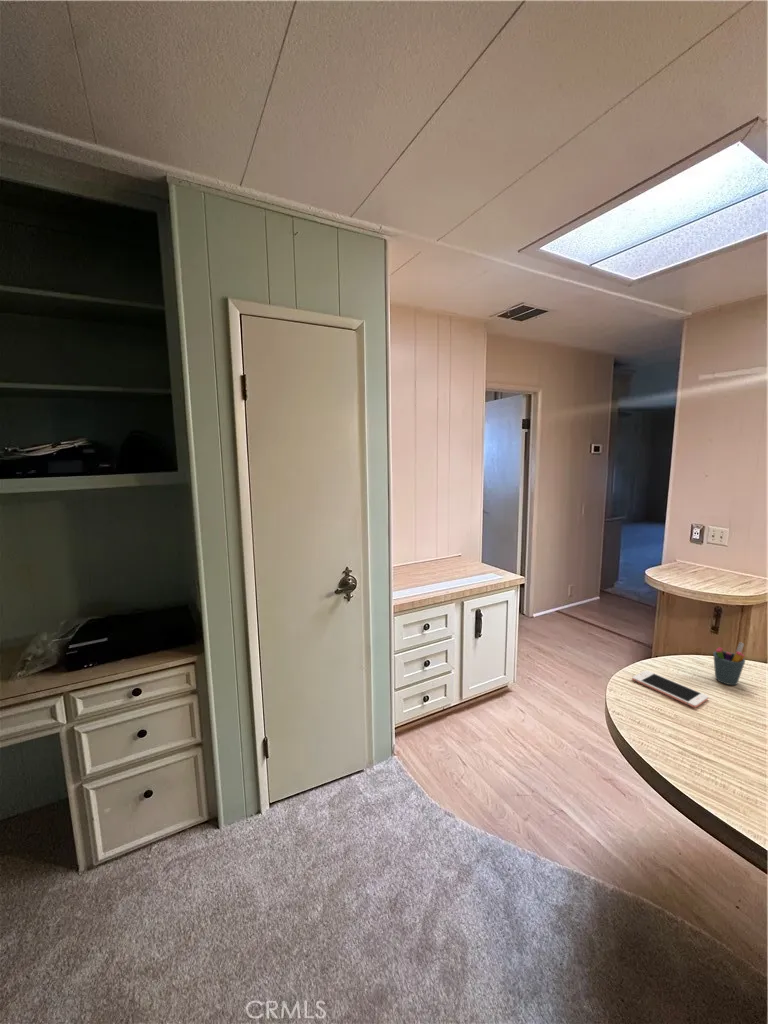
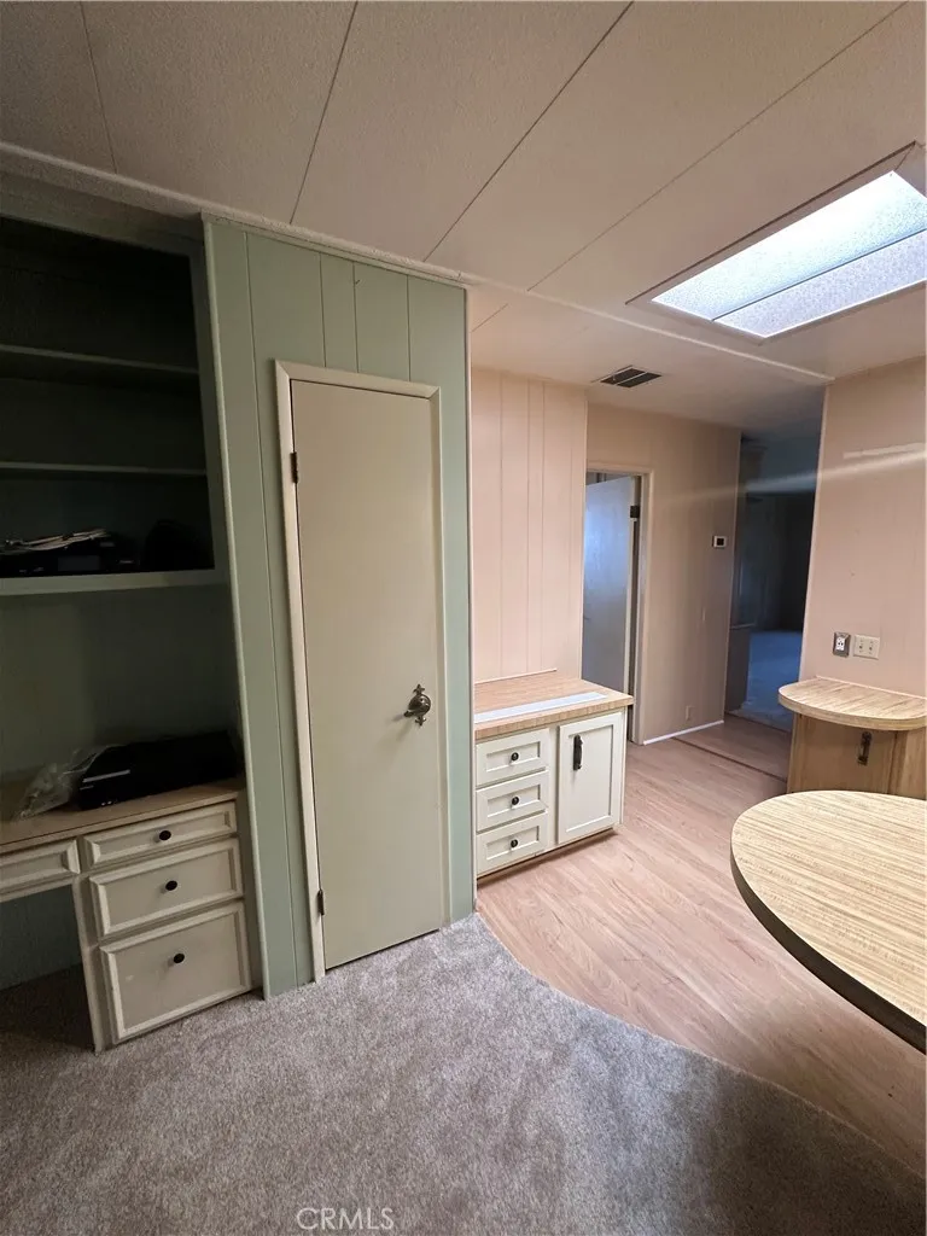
- pen holder (728, 662)
- cell phone (668, 687)
